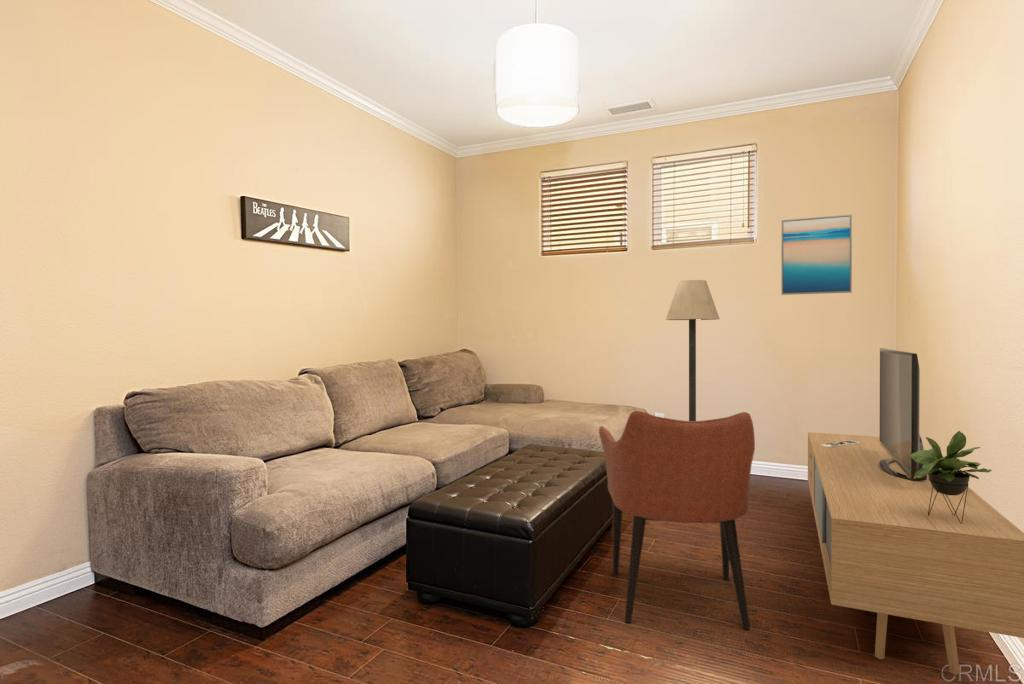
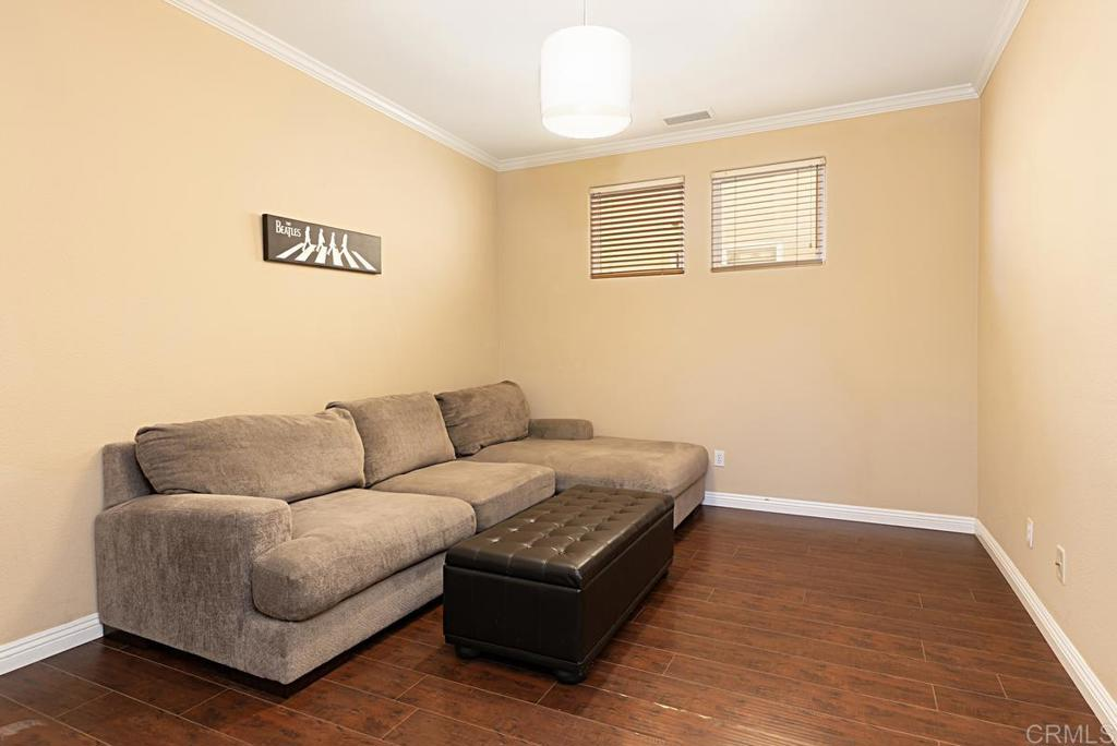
- wall art (815, 255)
- floor lamp (692, 378)
- armchair (679, 504)
- media console (885, 464)
